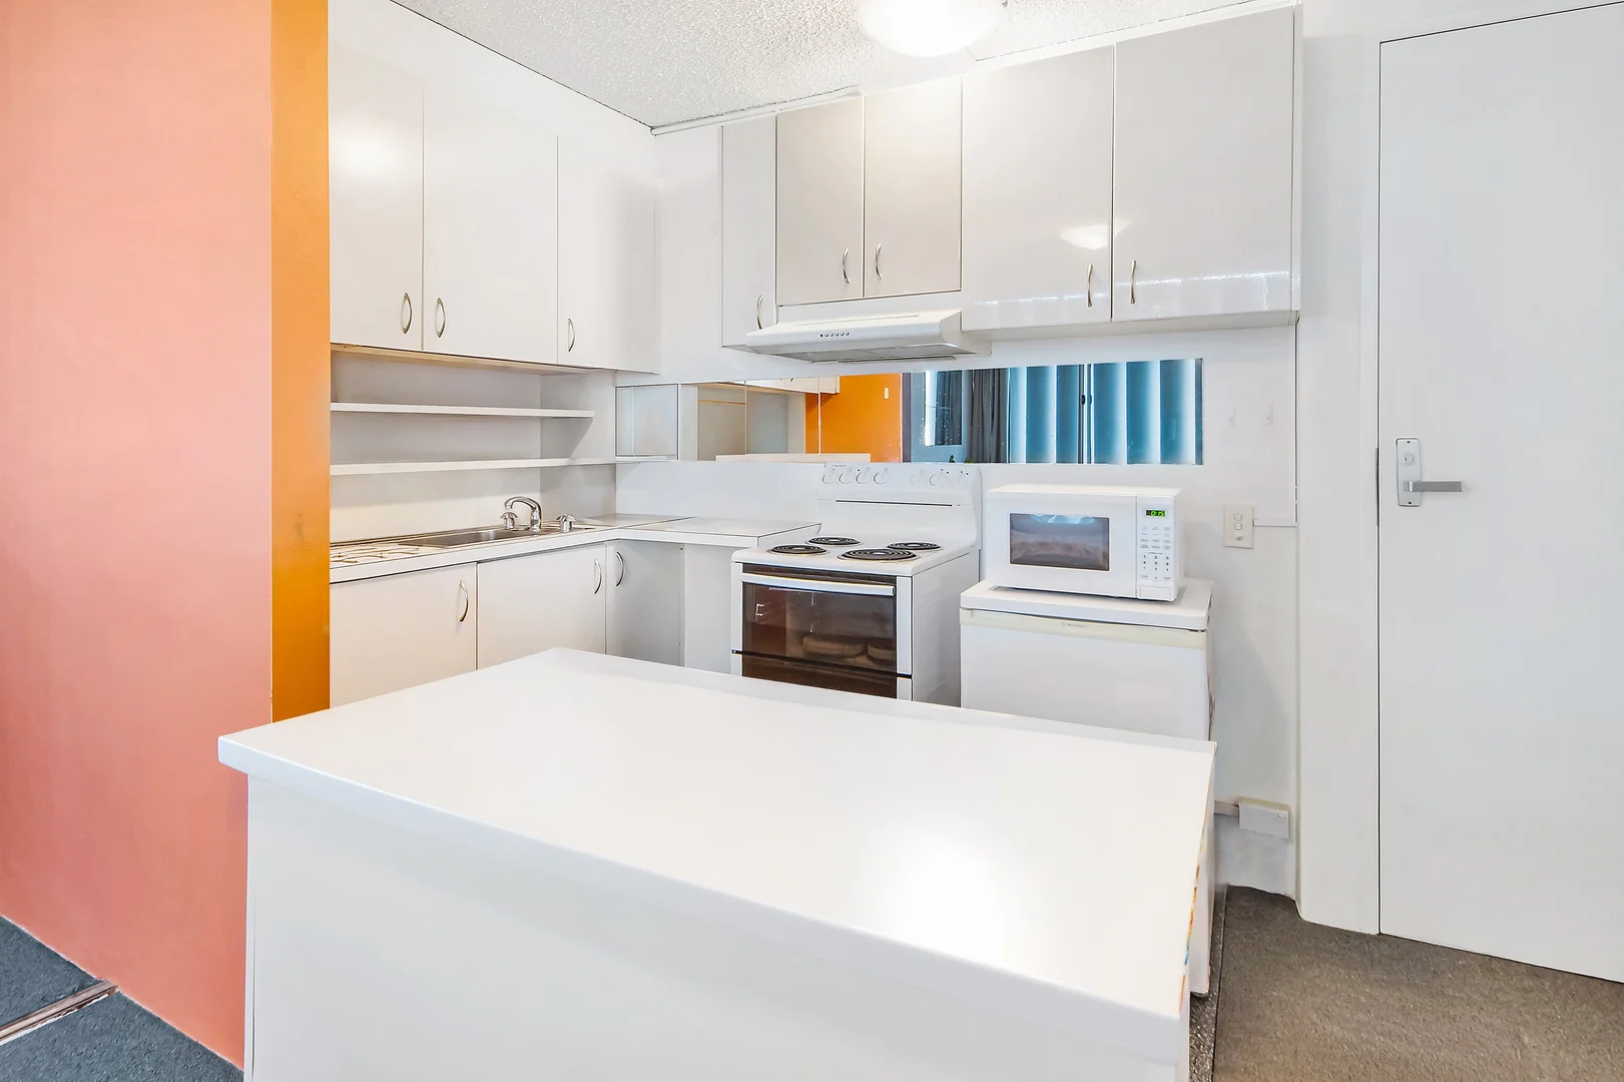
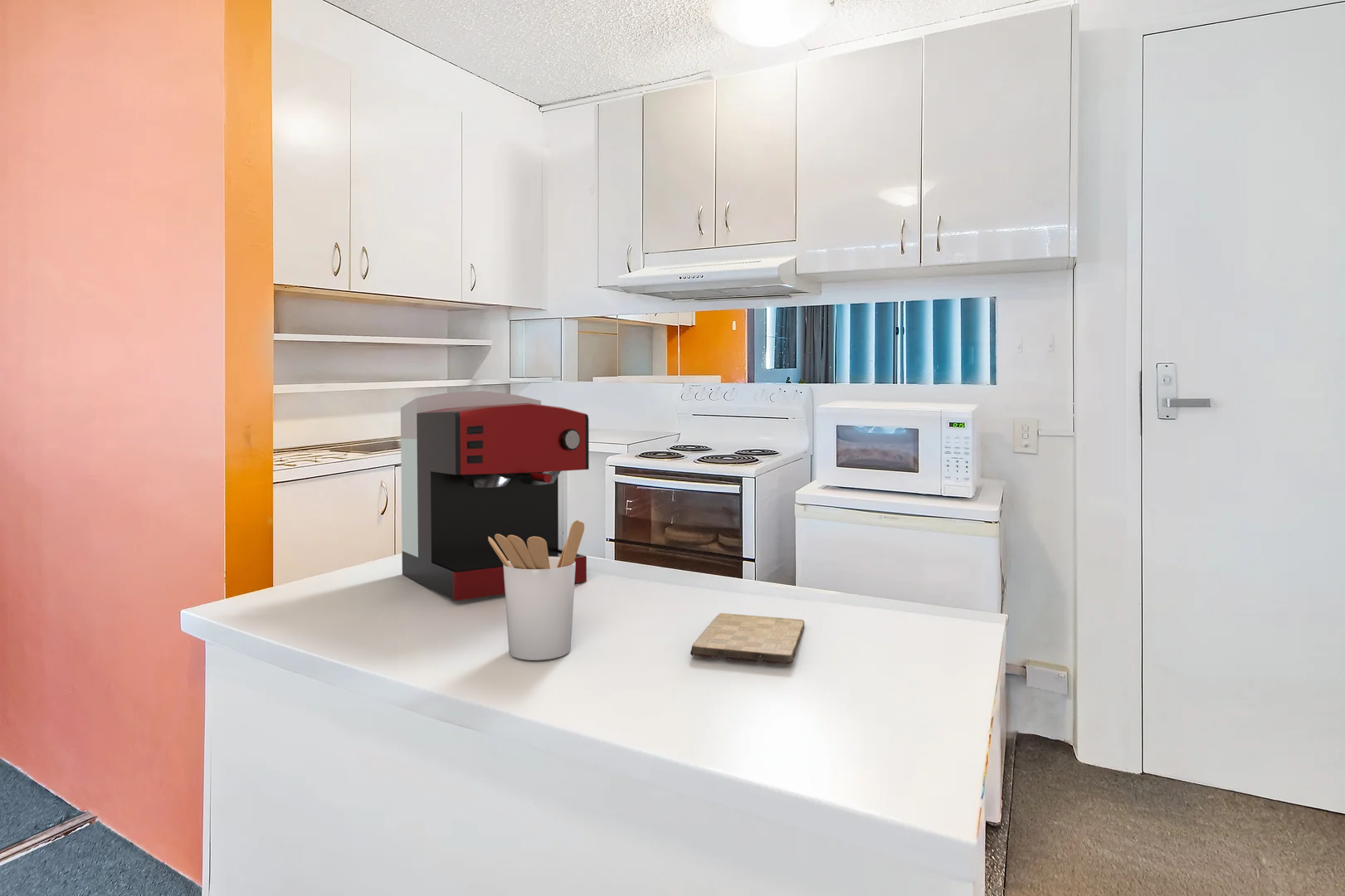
+ coffee maker (501, 485)
+ cutting board (751, 635)
+ utensil holder (534, 589)
